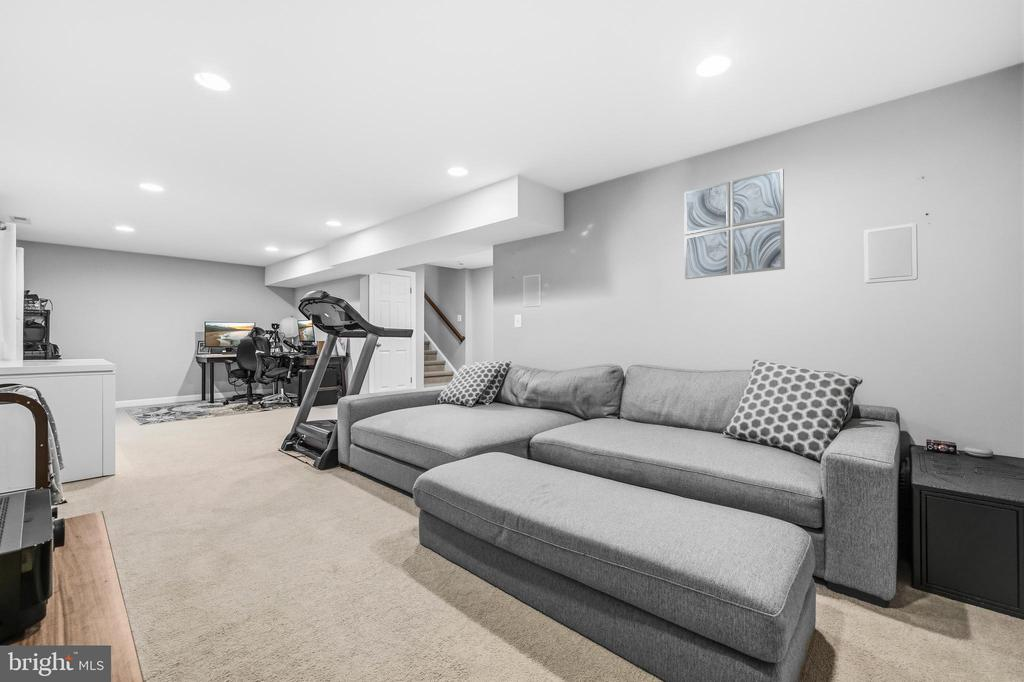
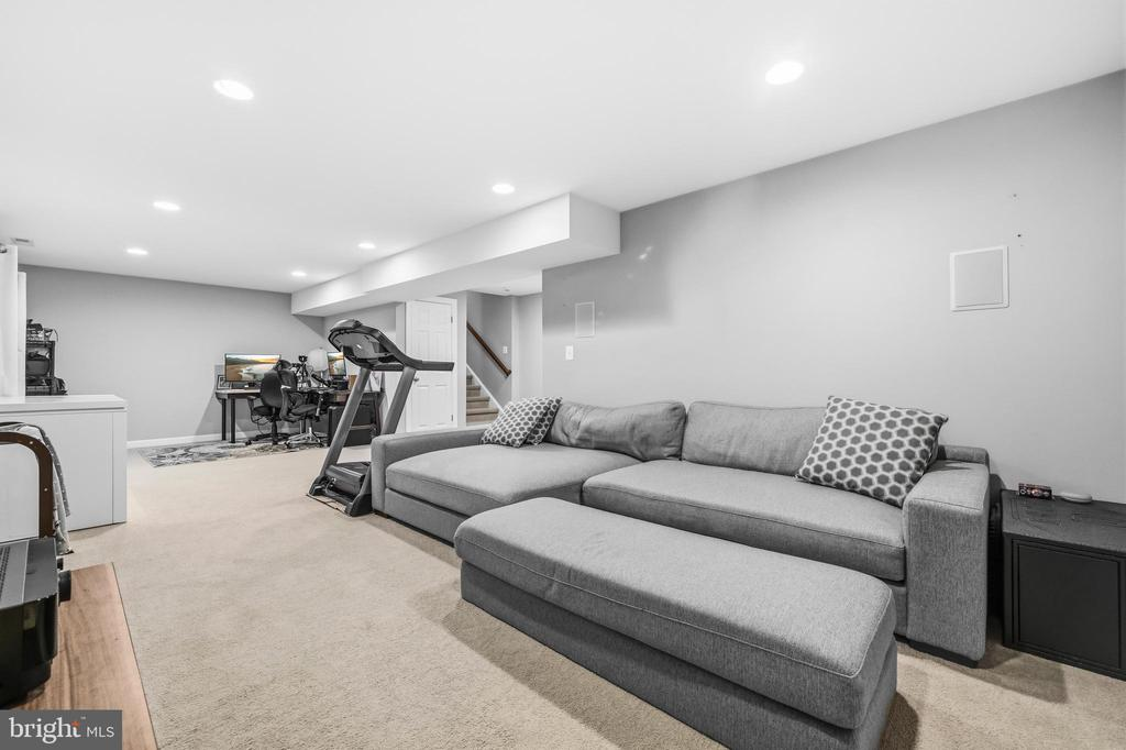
- wall art (732, 229)
